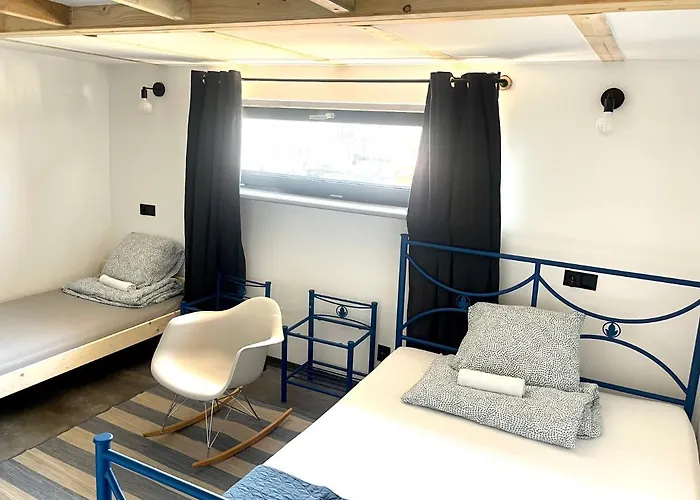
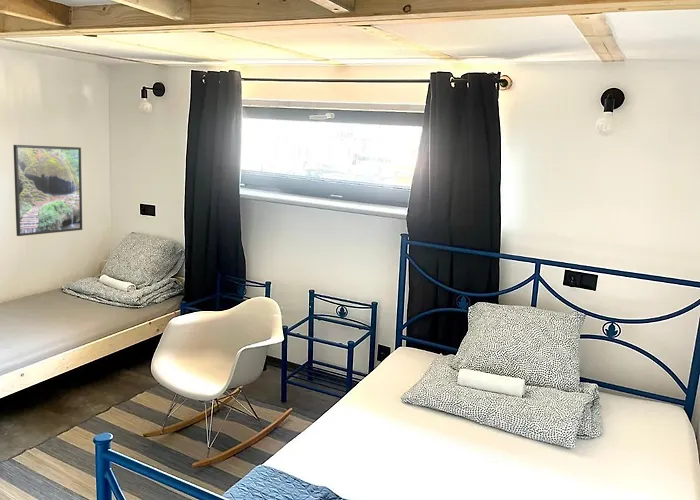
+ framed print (50, 189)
